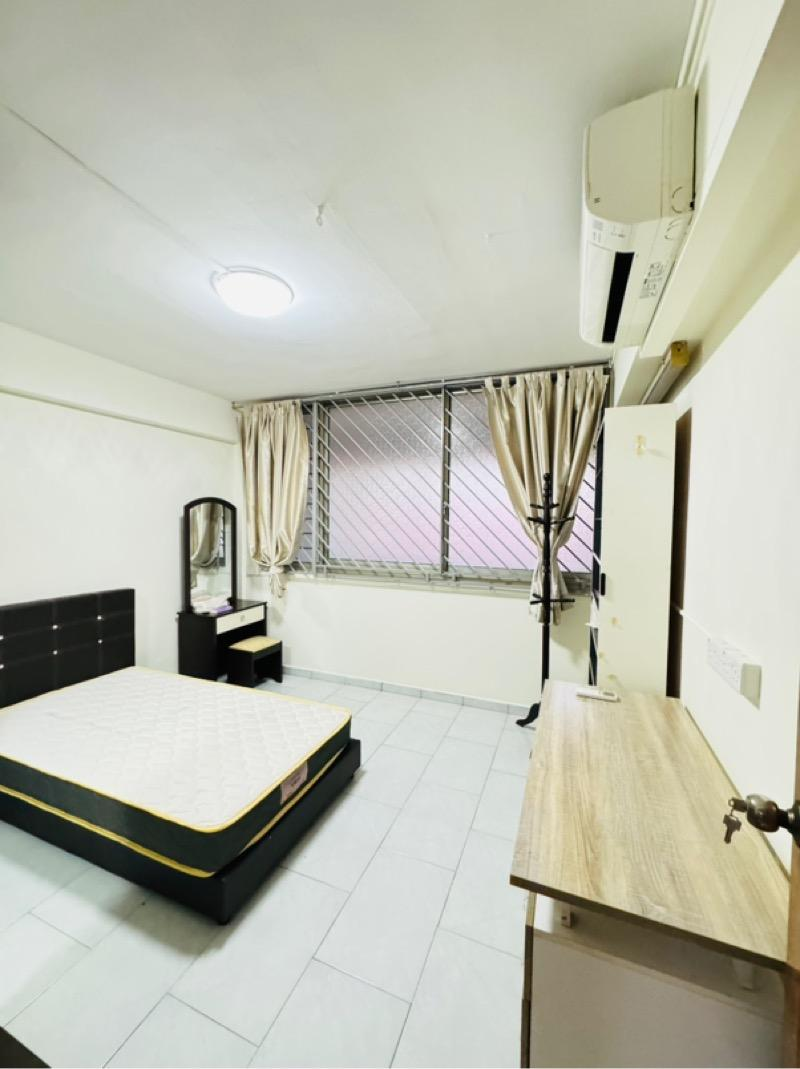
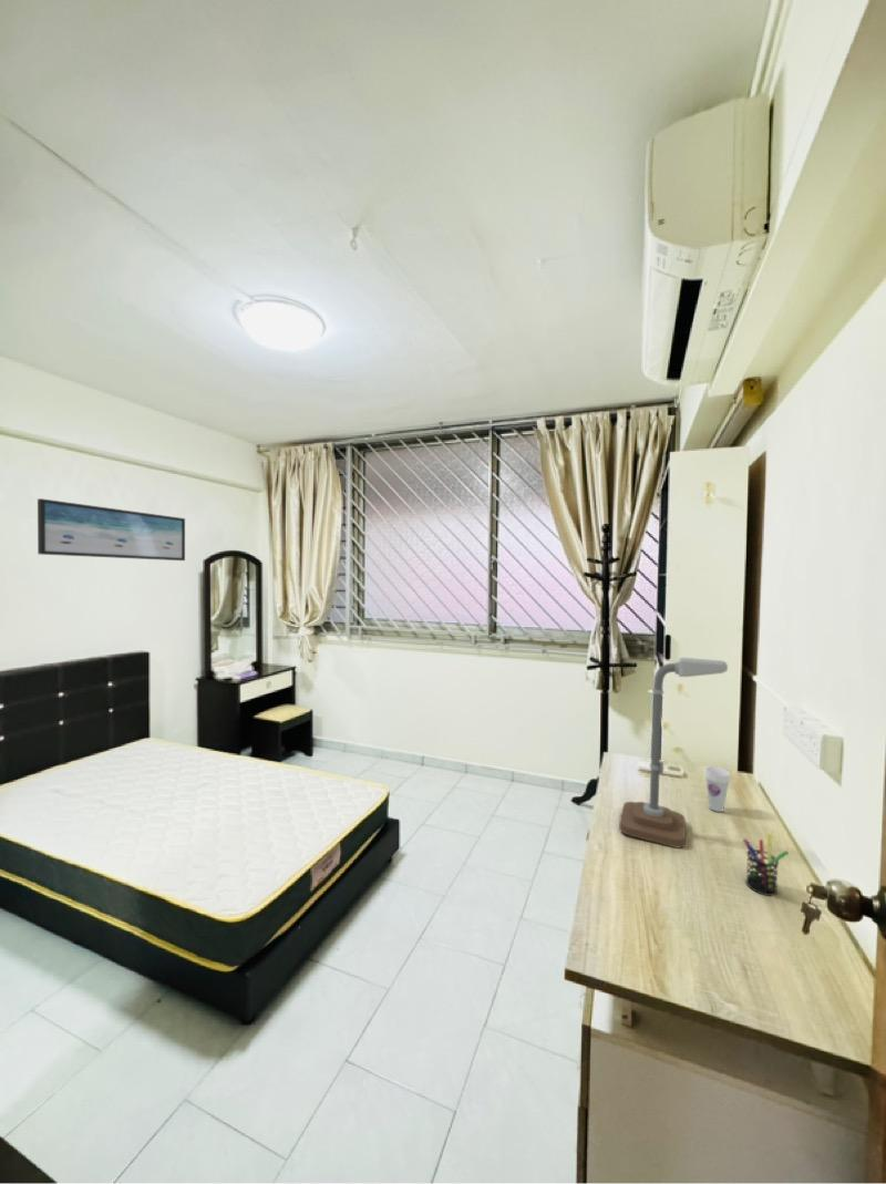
+ desk lamp (660, 741)
+ wall art (121, 534)
+ pen holder (765, 863)
+ cup (717, 790)
